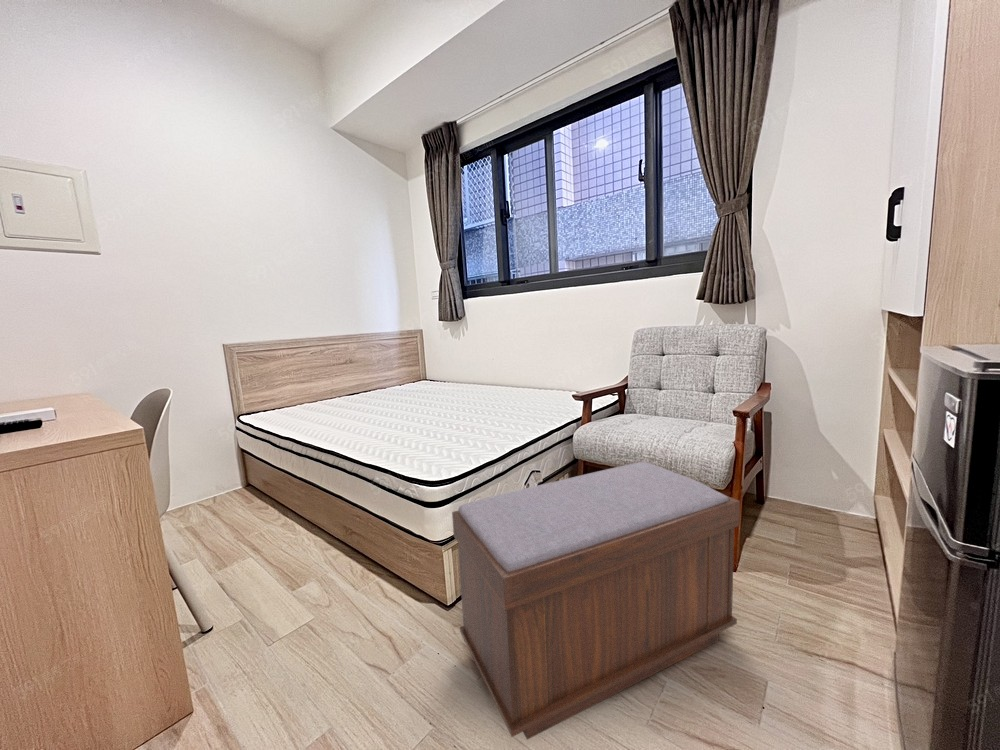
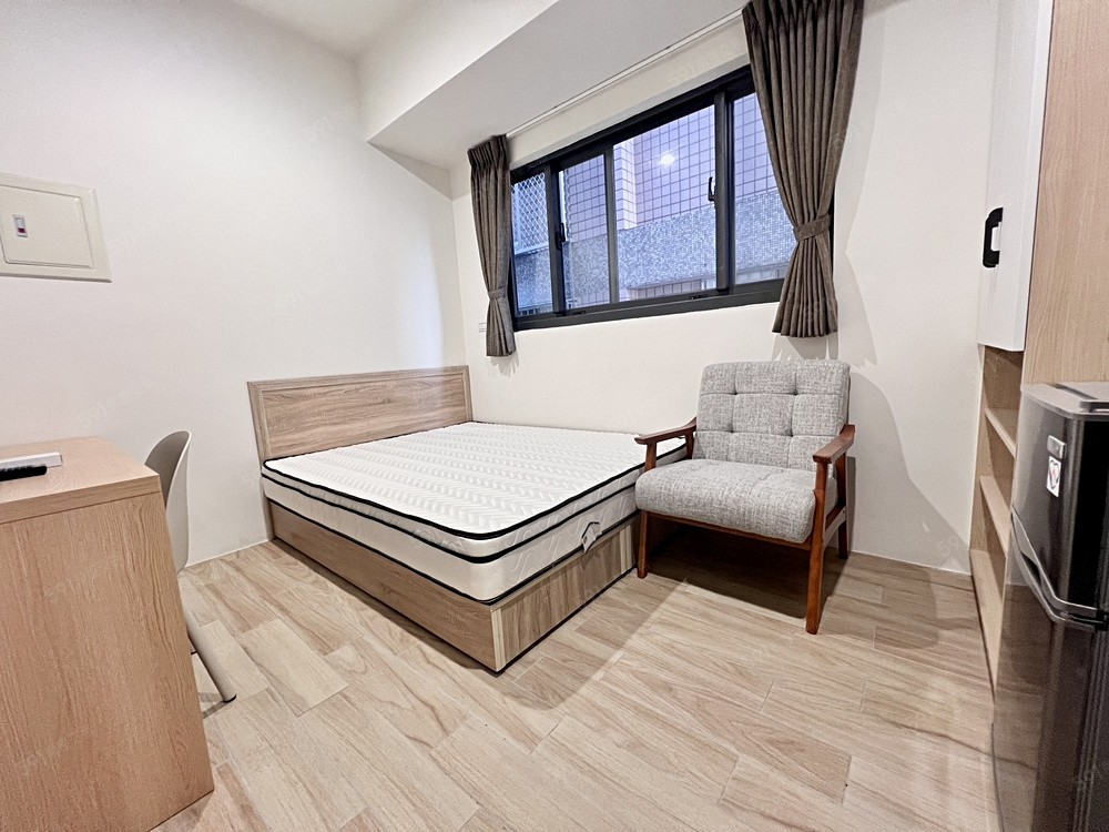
- bench (594, 571)
